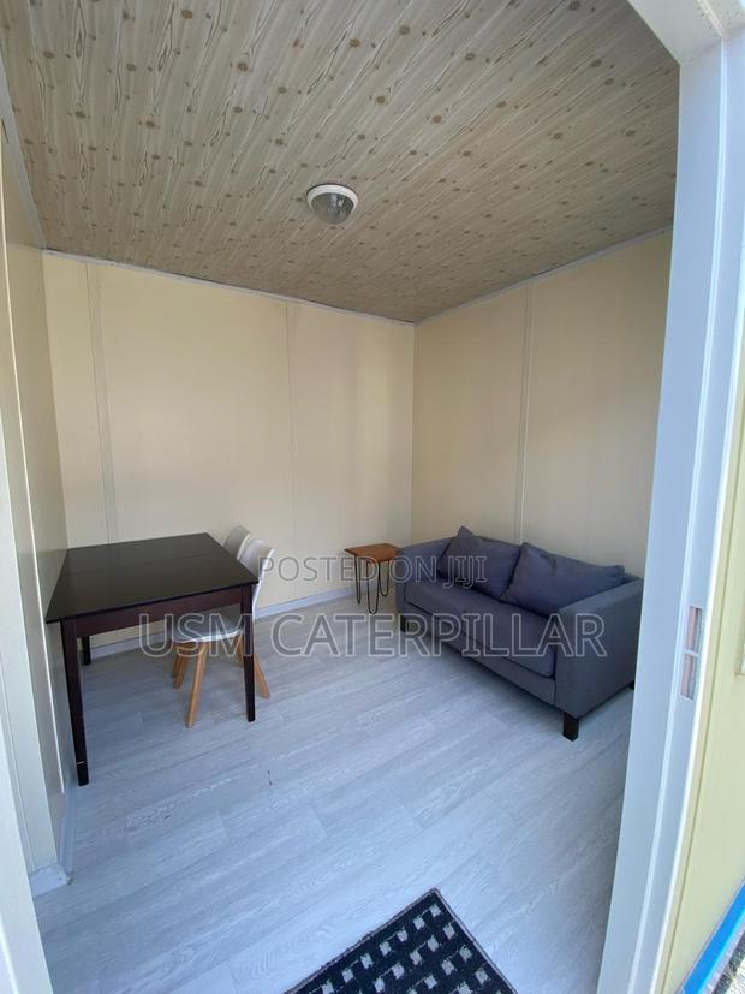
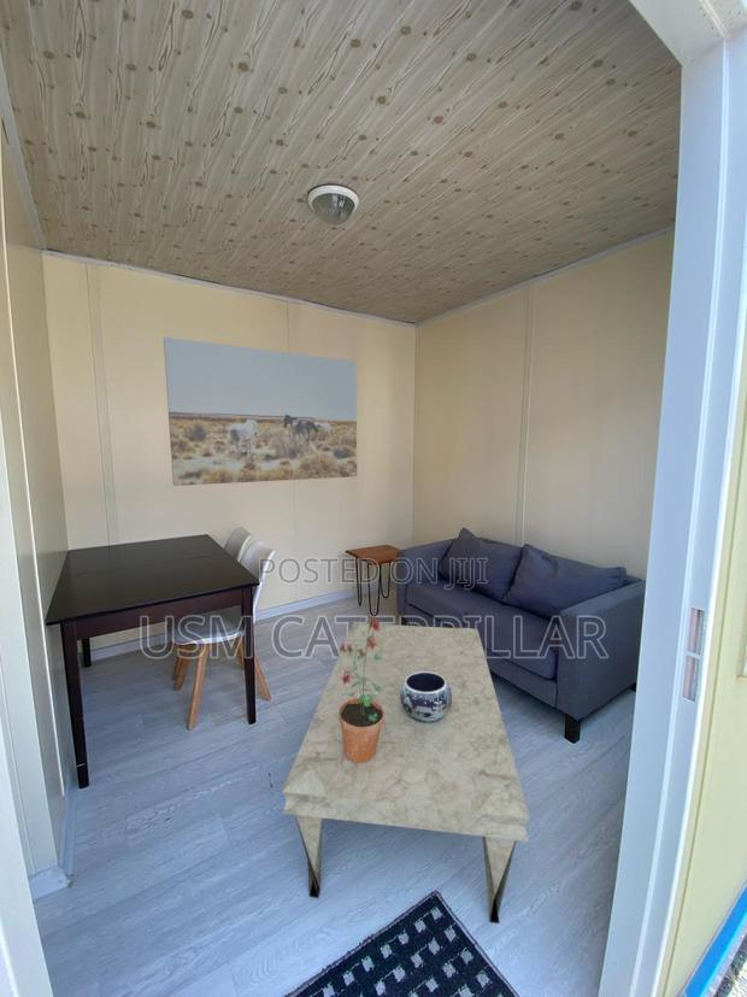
+ potted plant (354, 685)
+ decorative bowl (427, 697)
+ wall art (273, 417)
+ coffee table (408, 728)
